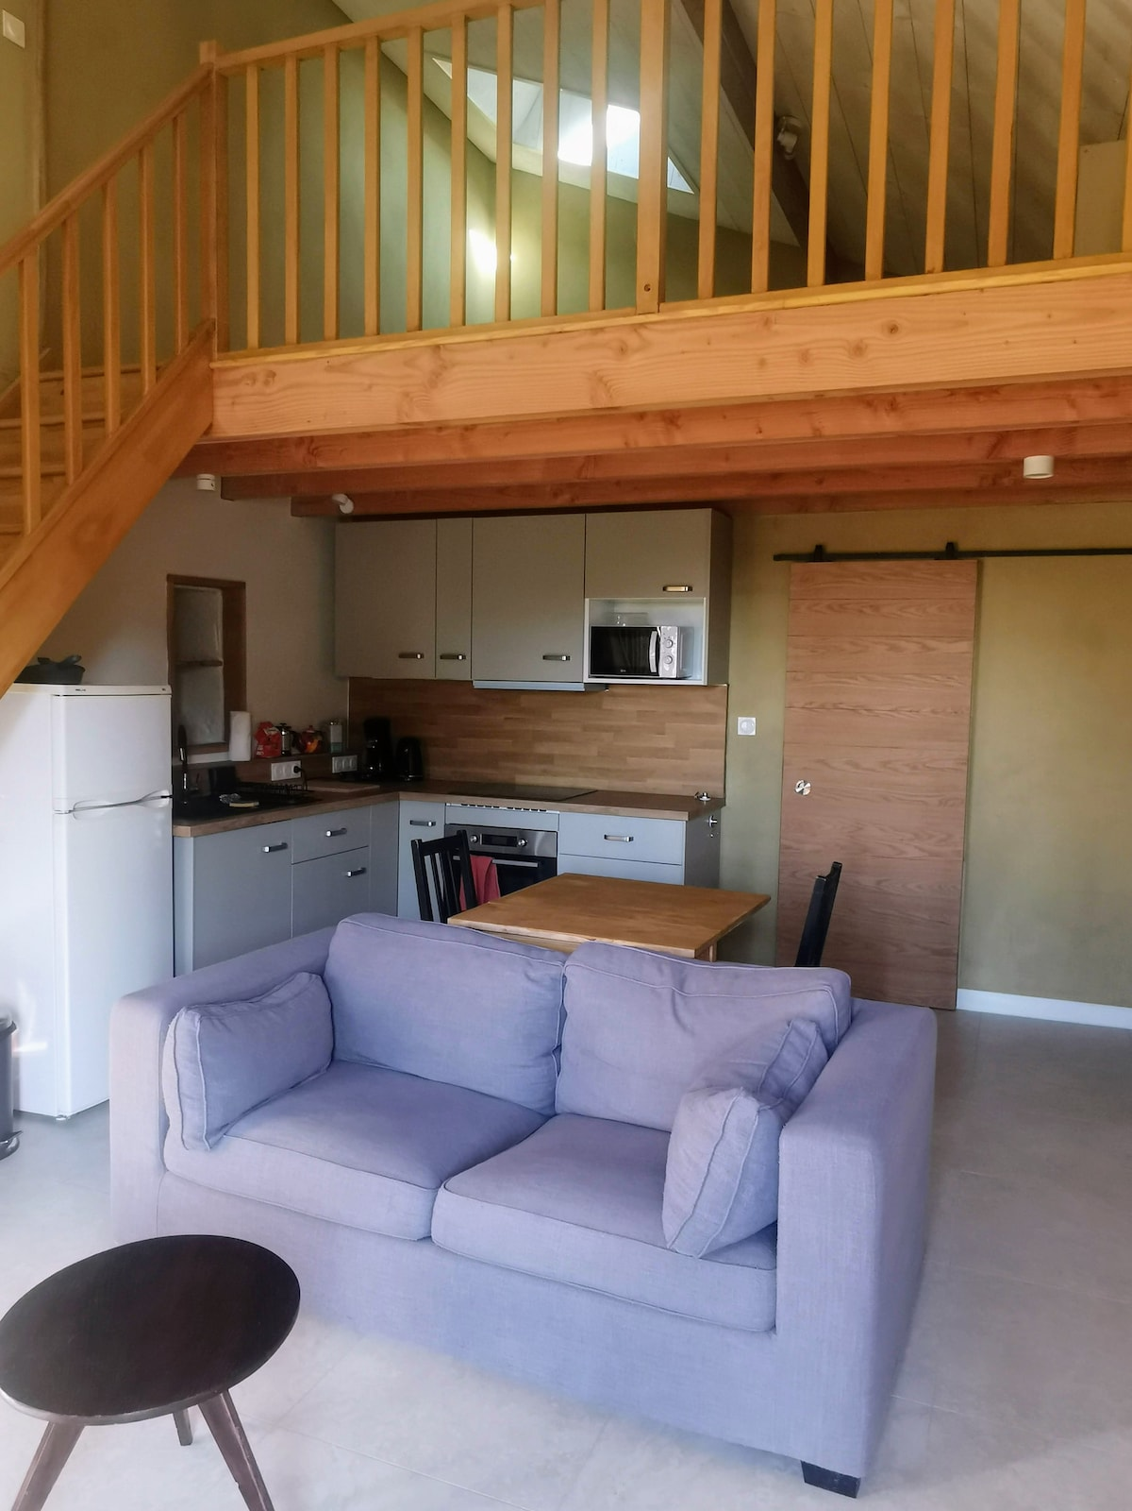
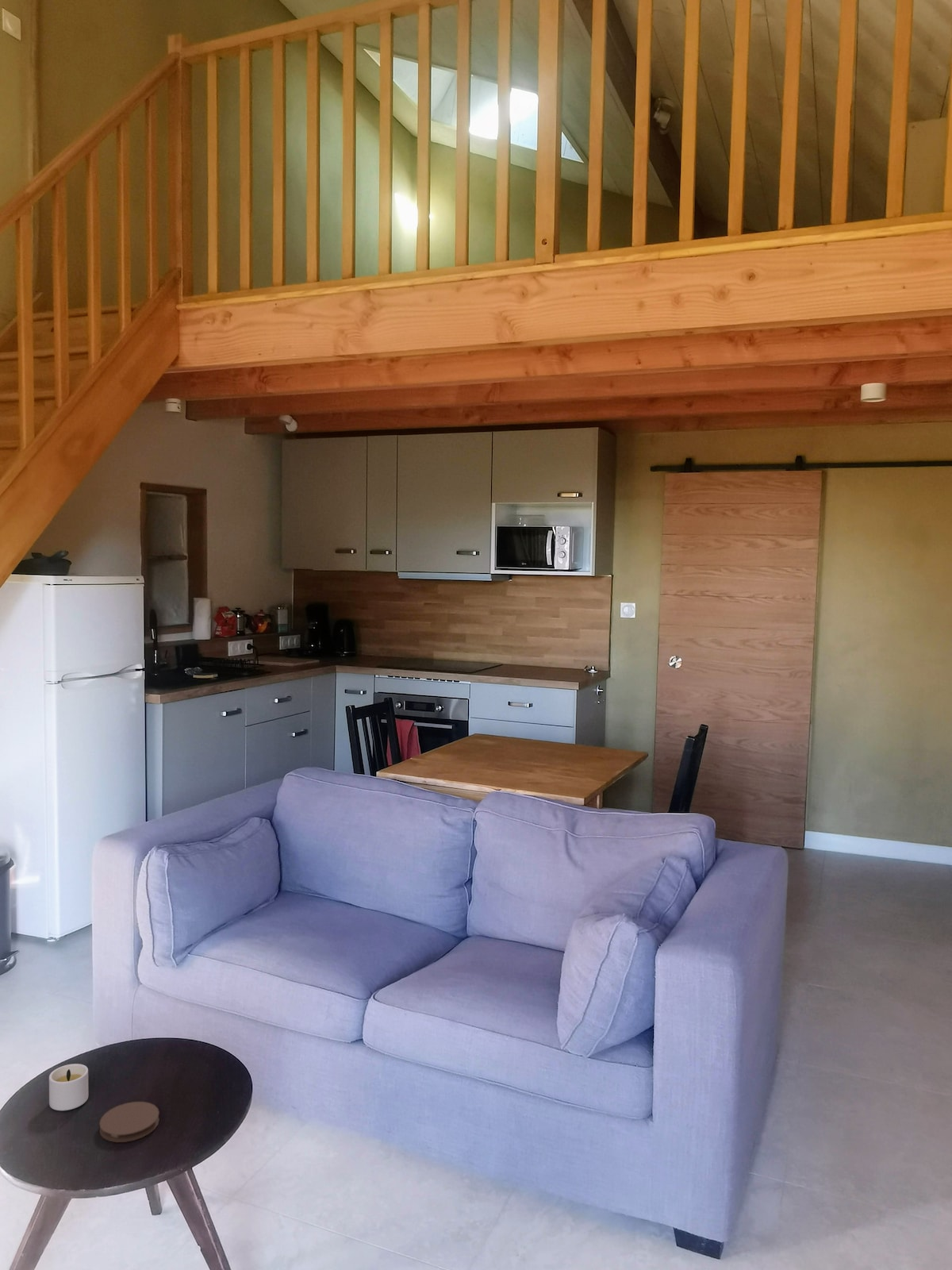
+ coaster (129, 1121)
+ candle (74, 1080)
